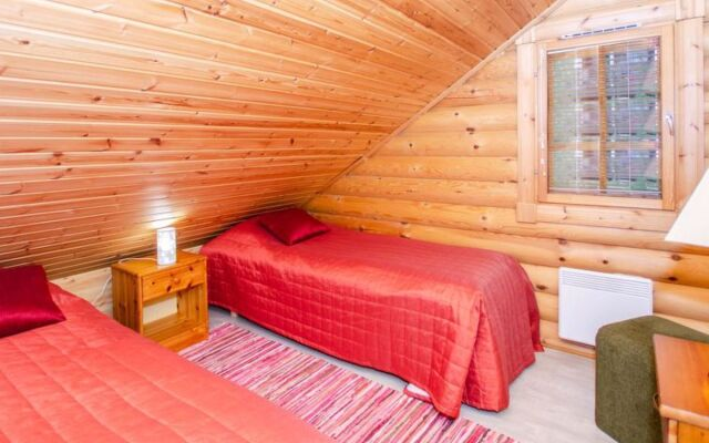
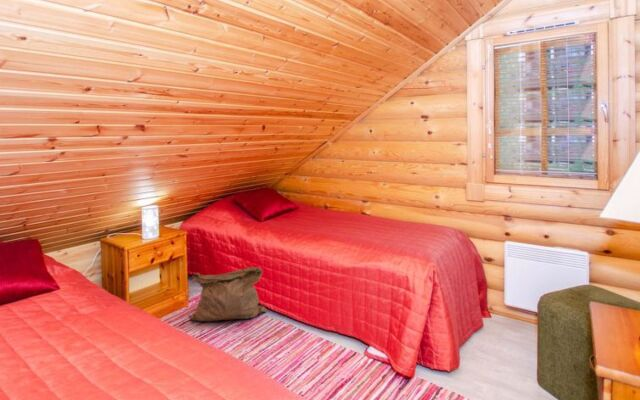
+ bag (228, 292)
